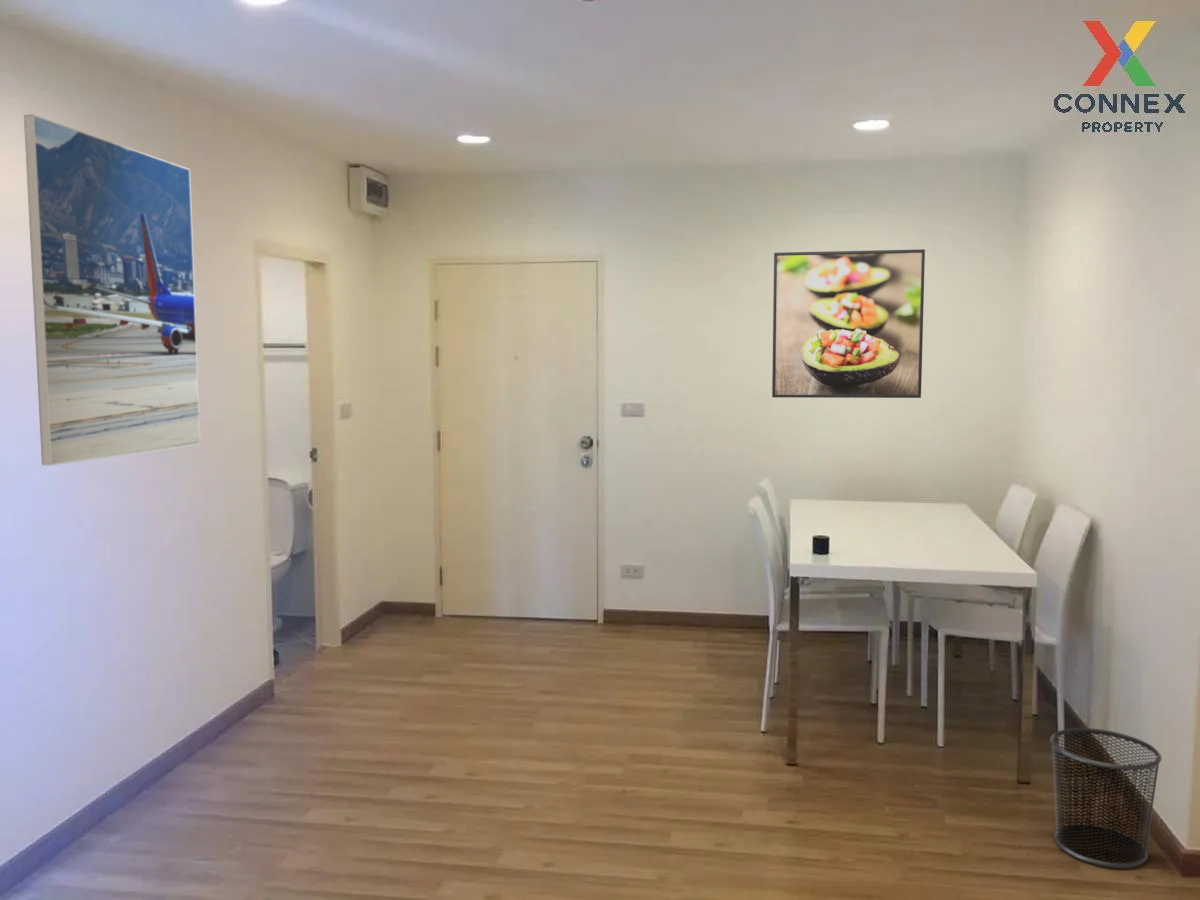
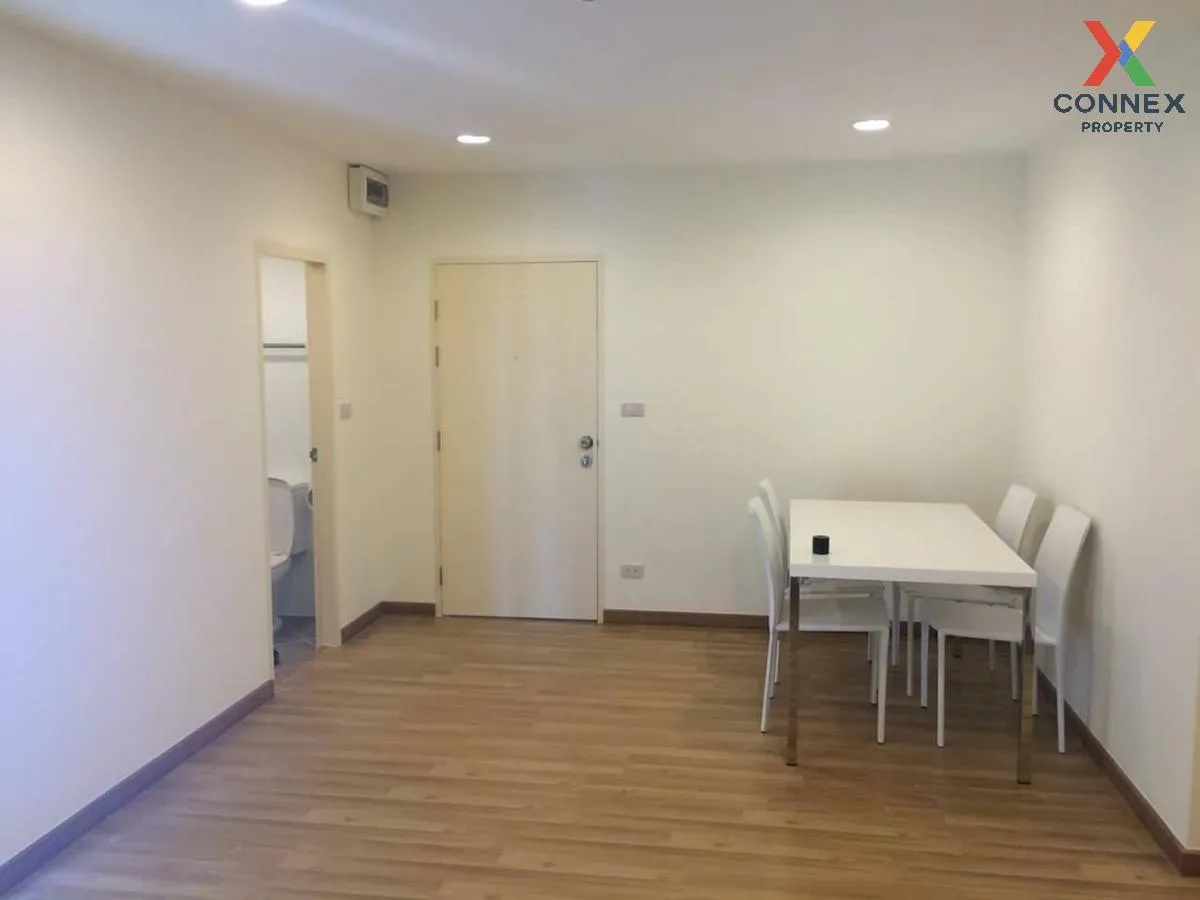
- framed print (123, 301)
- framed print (846, 324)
- waste bin (1102, 795)
